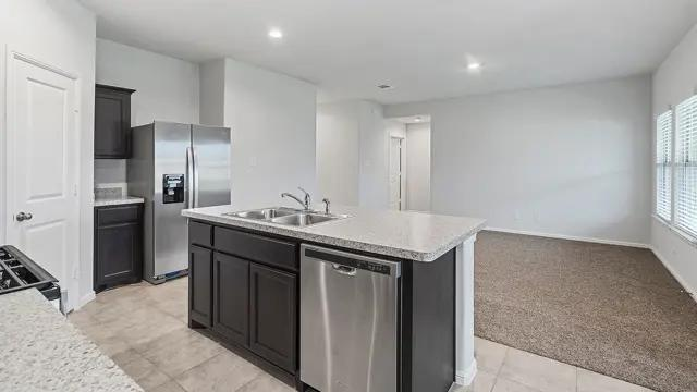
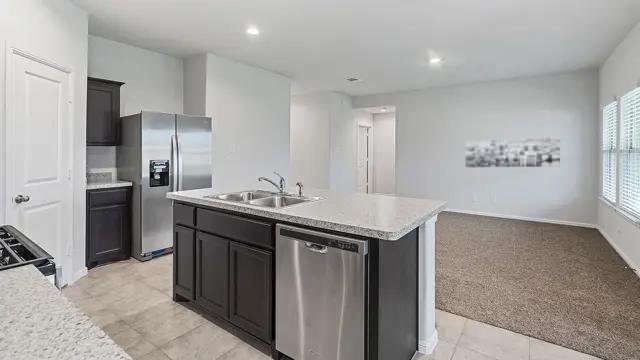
+ wall art (509, 153)
